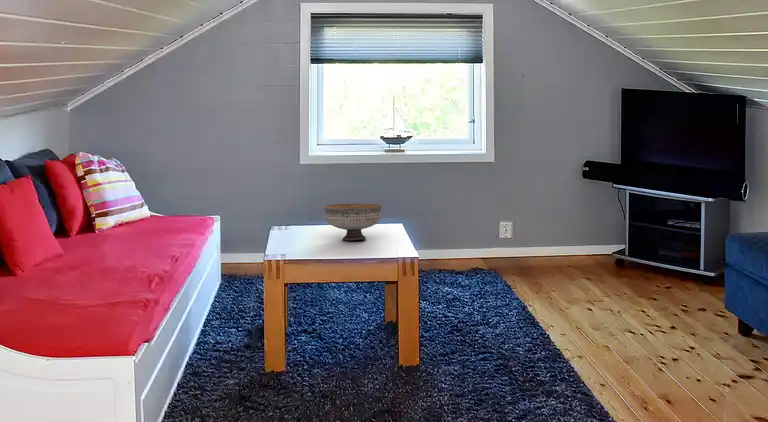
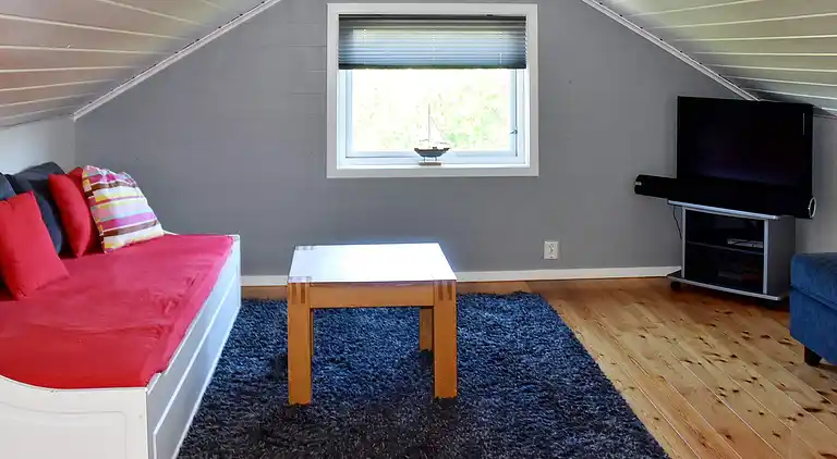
- bowl (353, 222)
